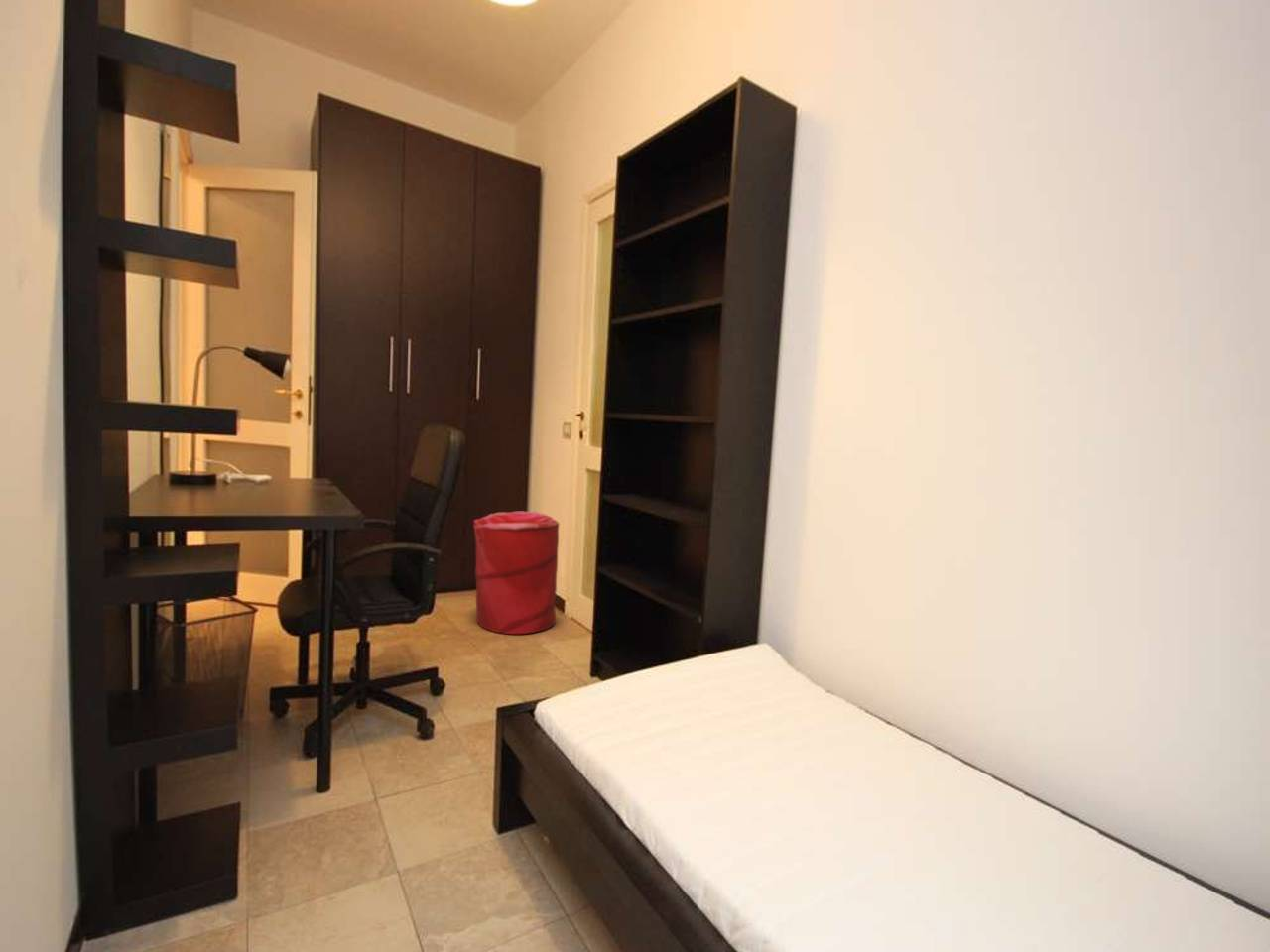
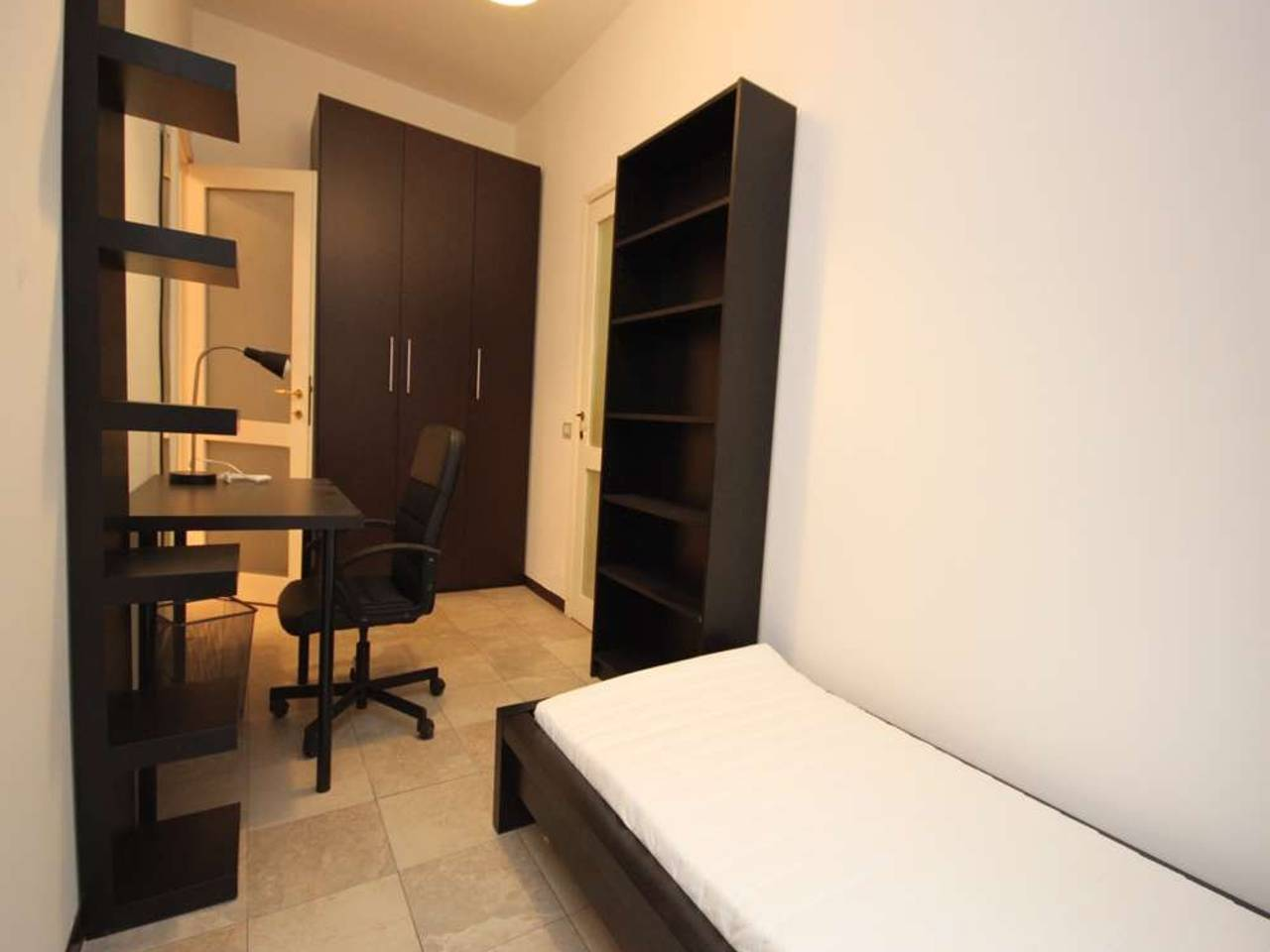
- laundry hamper (515, 568)
